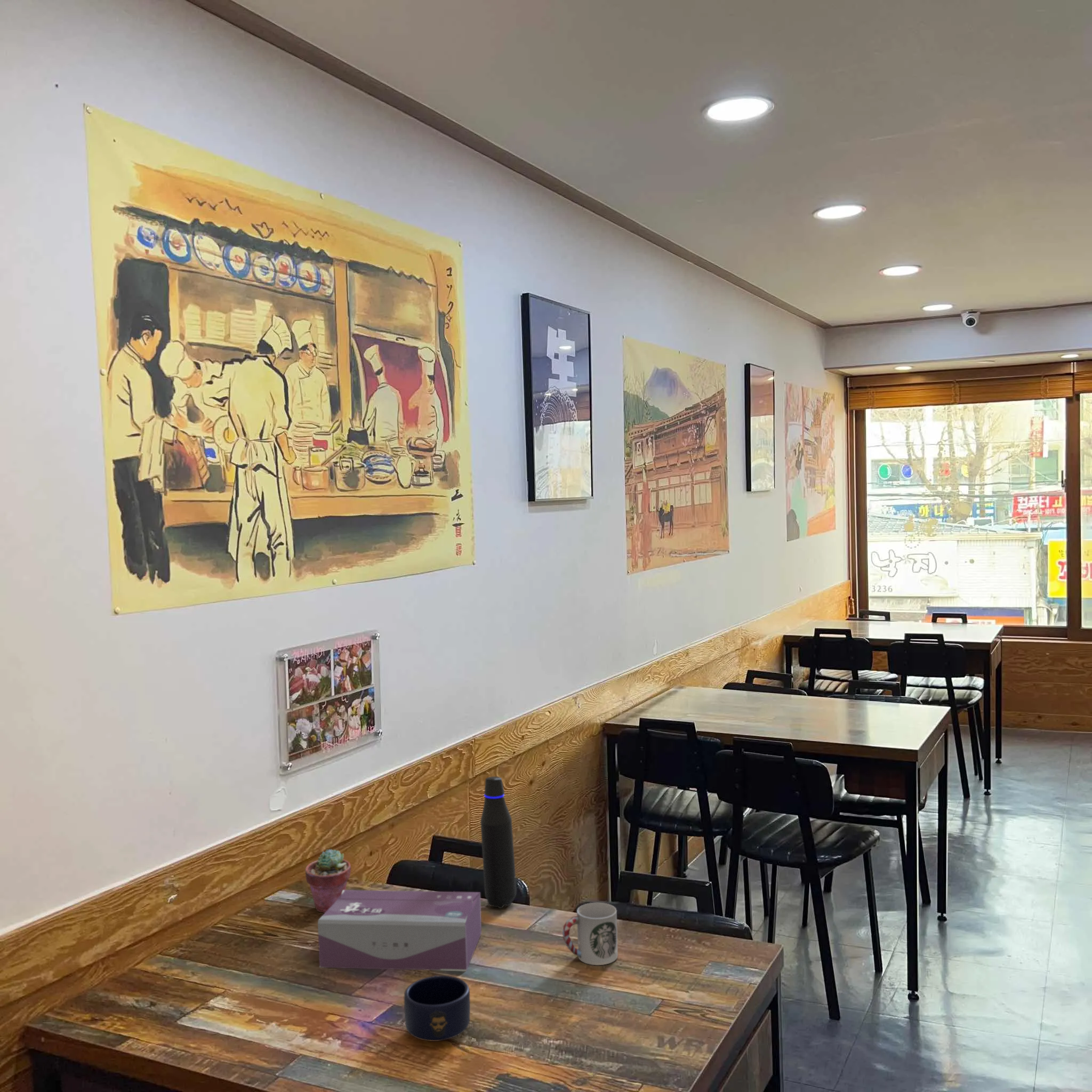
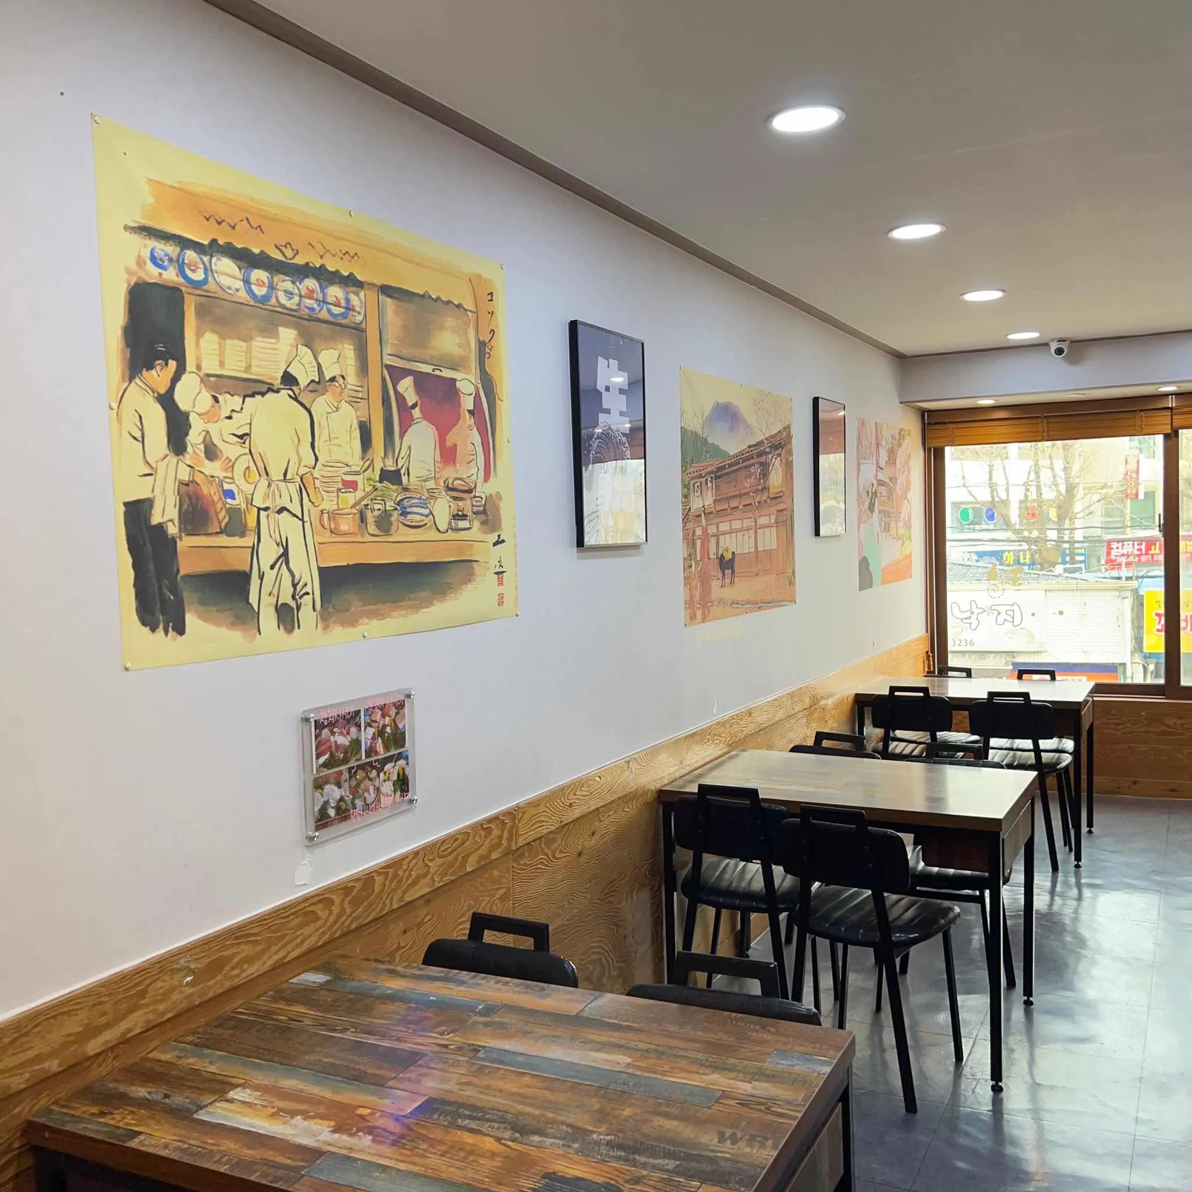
- water bottle (497, 841)
- potted succulent (328, 878)
- tissue box (403, 927)
- cup (589, 935)
- mug (437, 1008)
